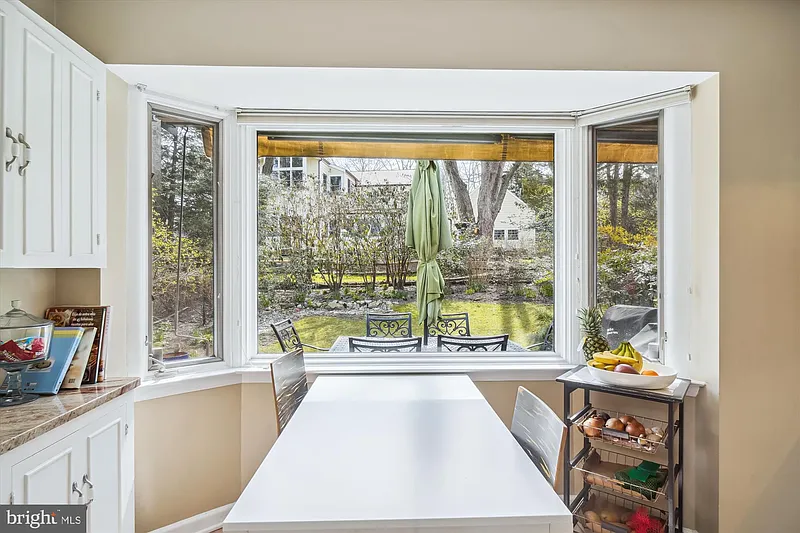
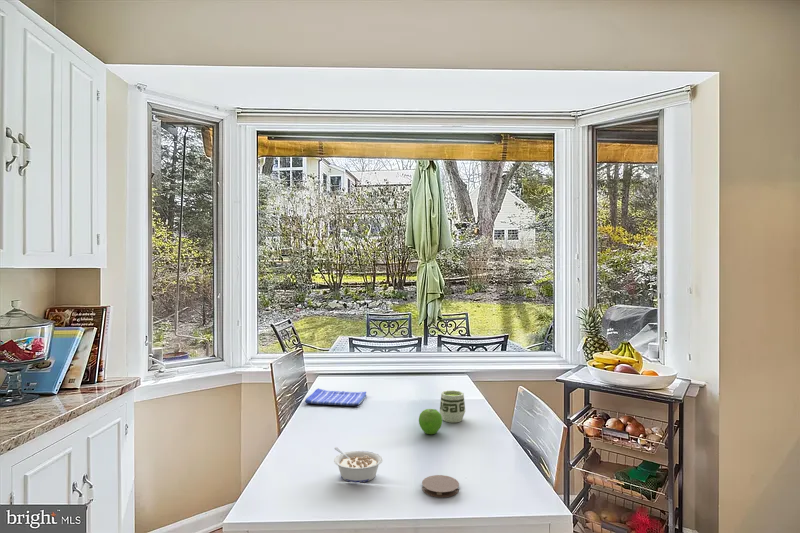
+ legume (356, 465)
+ cup (452, 406)
+ fruit (430, 421)
+ dish towel (336, 396)
+ coaster (440, 485)
